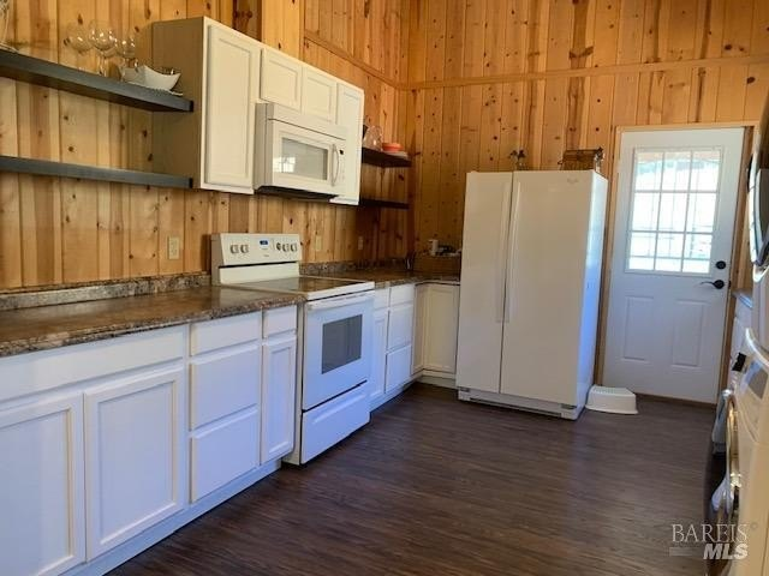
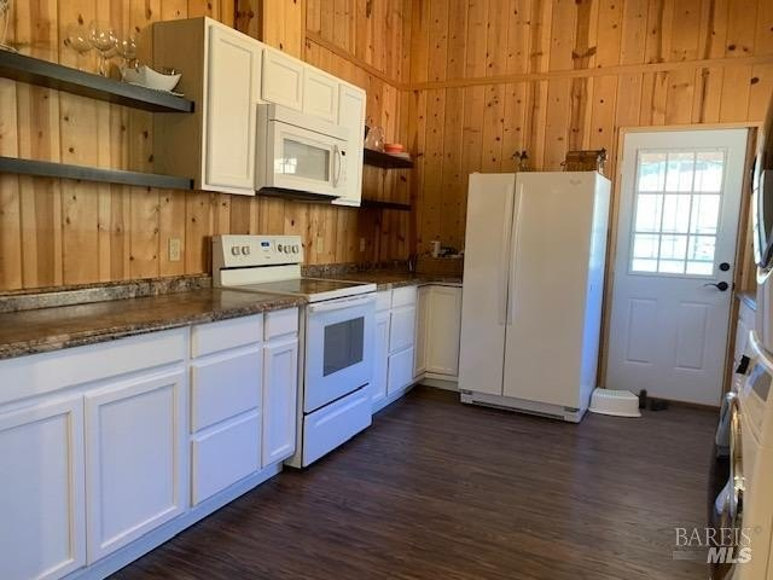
+ boots (653, 399)
